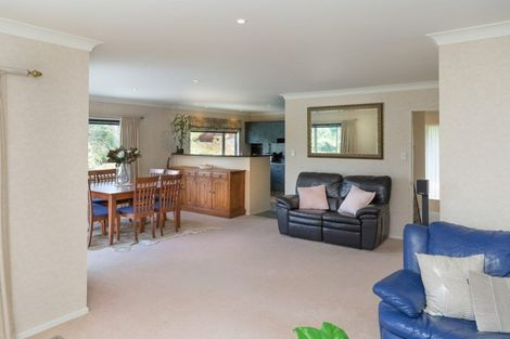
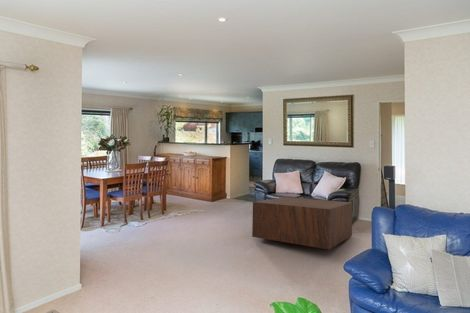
+ coffee table (303, 219)
